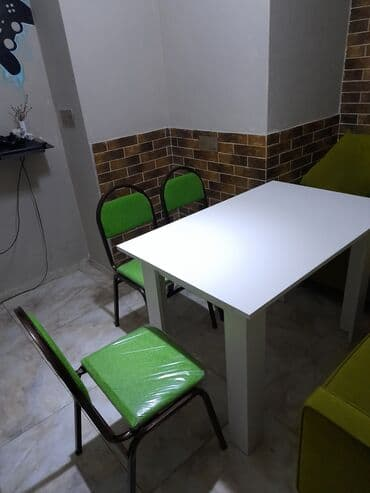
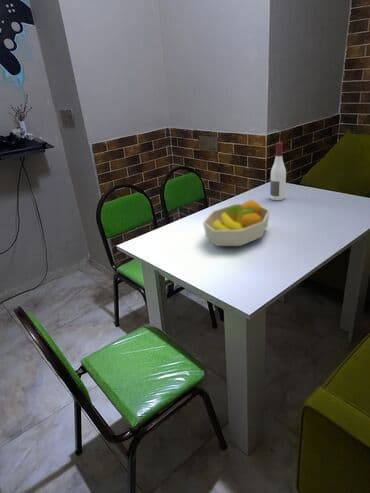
+ alcohol (278, 171)
+ fruit bowl (237, 221)
